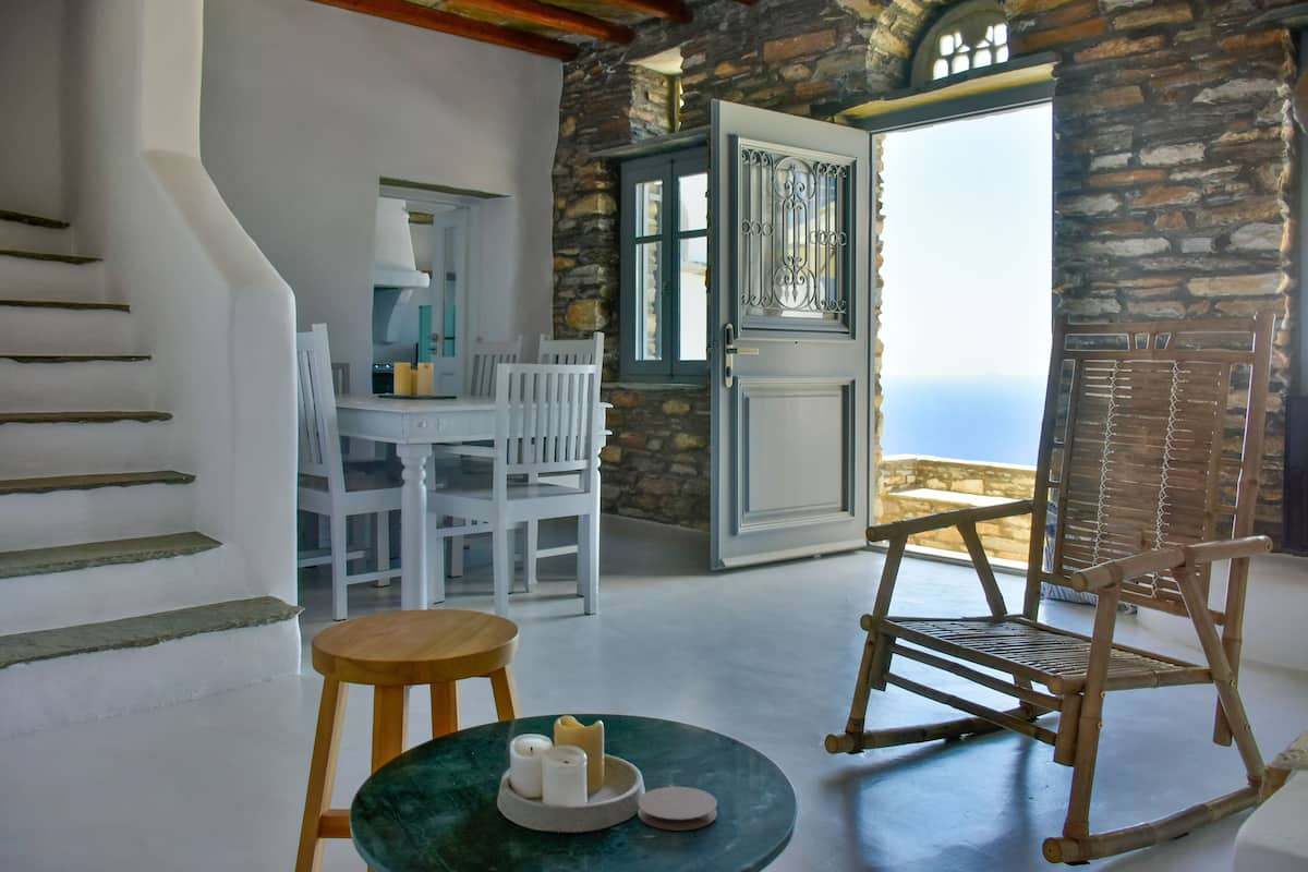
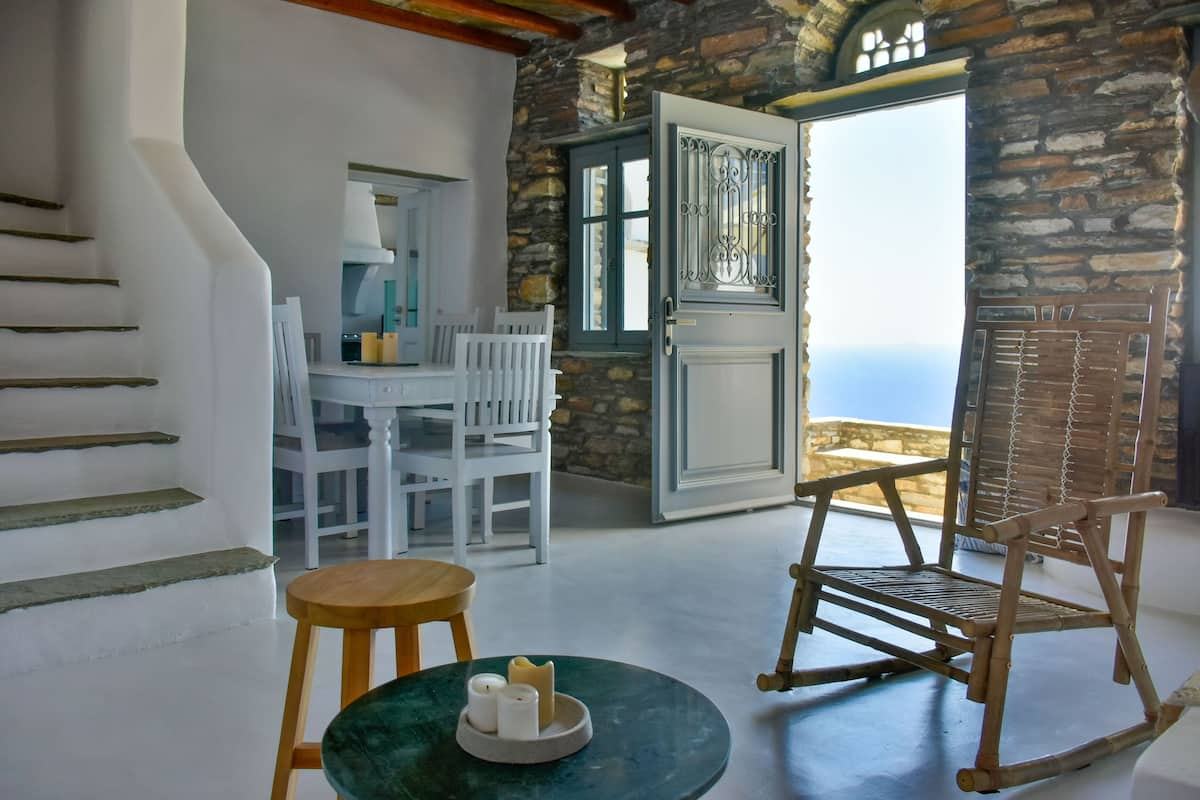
- coaster (677, 807)
